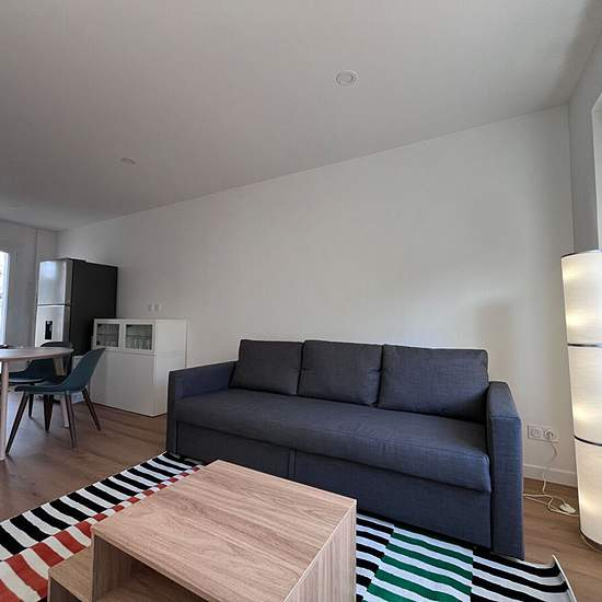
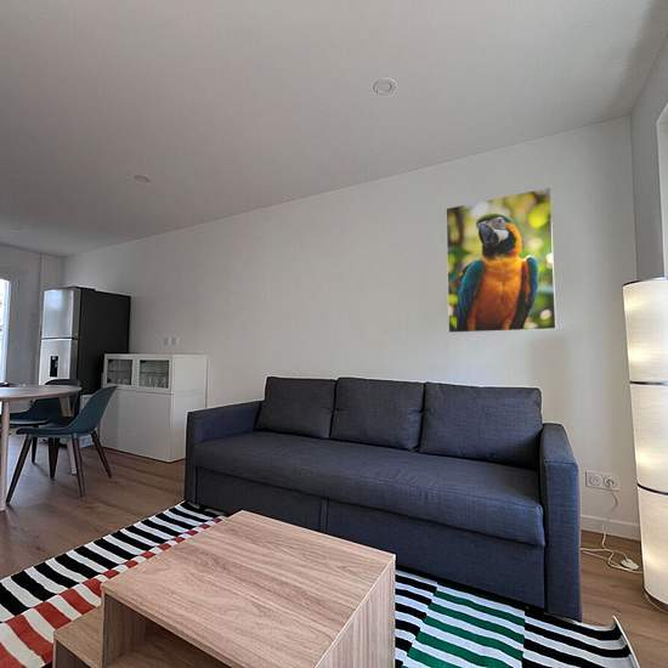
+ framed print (497, 264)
